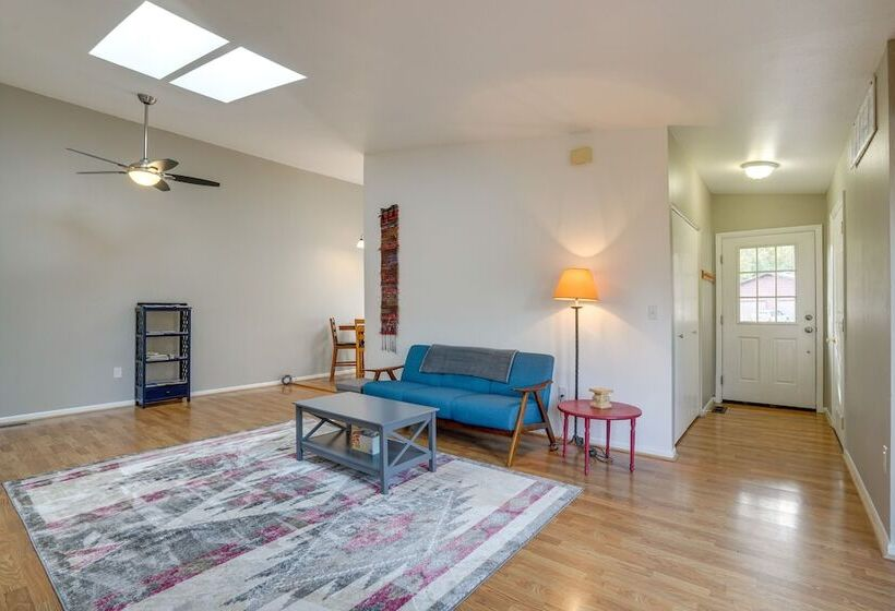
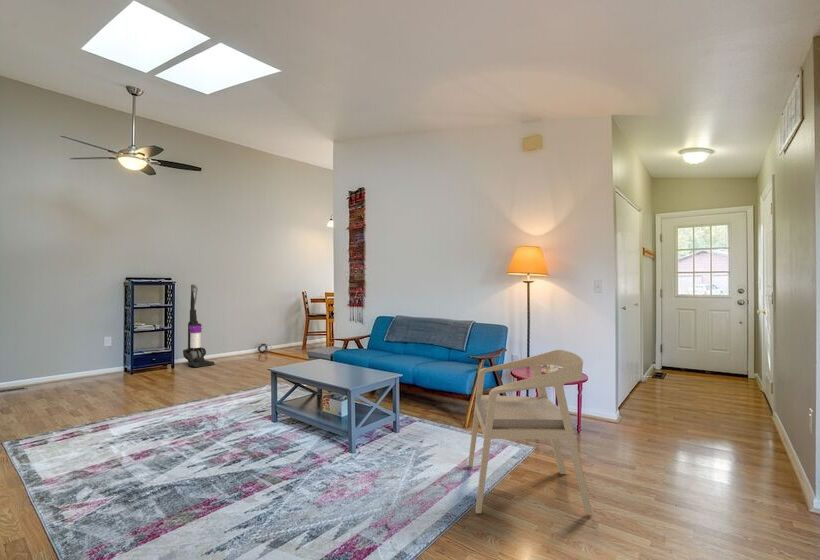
+ armchair (524, 421)
+ vacuum cleaner (197, 324)
